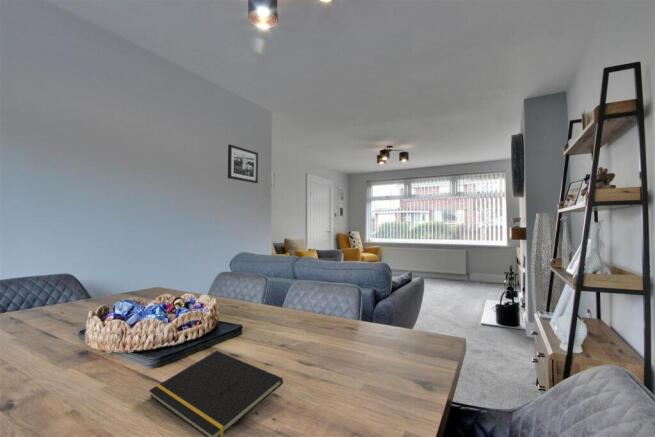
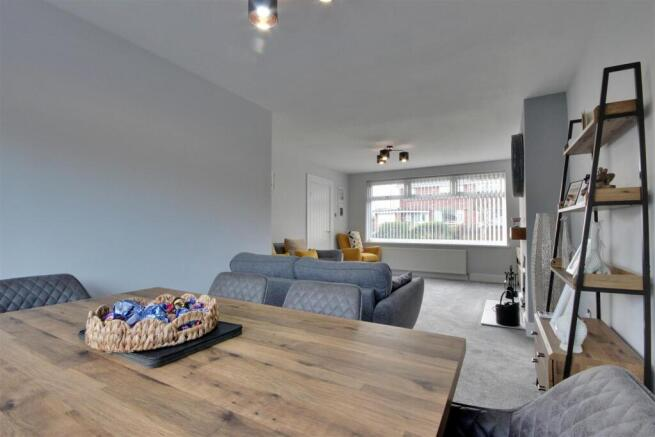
- picture frame (243, 164)
- notepad (215, 387)
